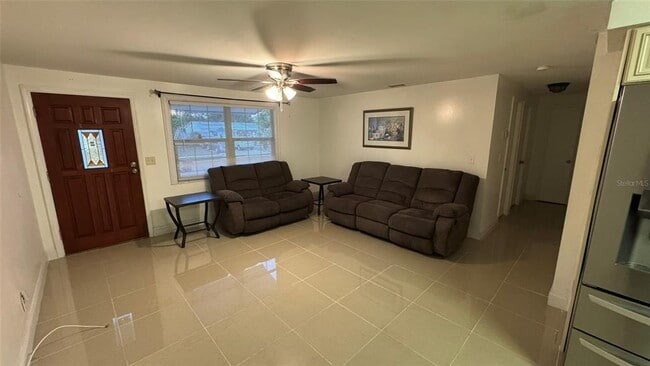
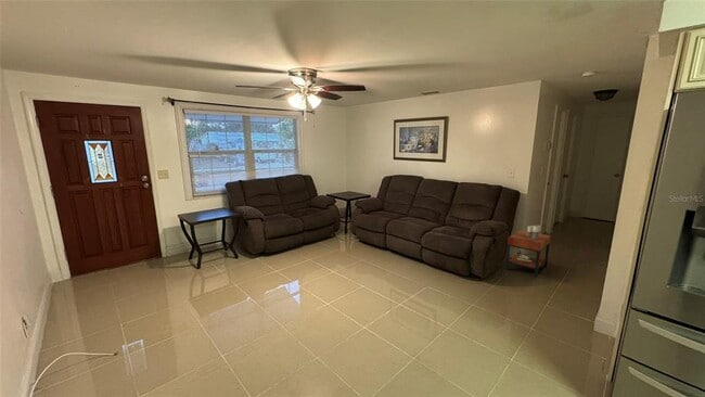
+ side table (528, 245)
